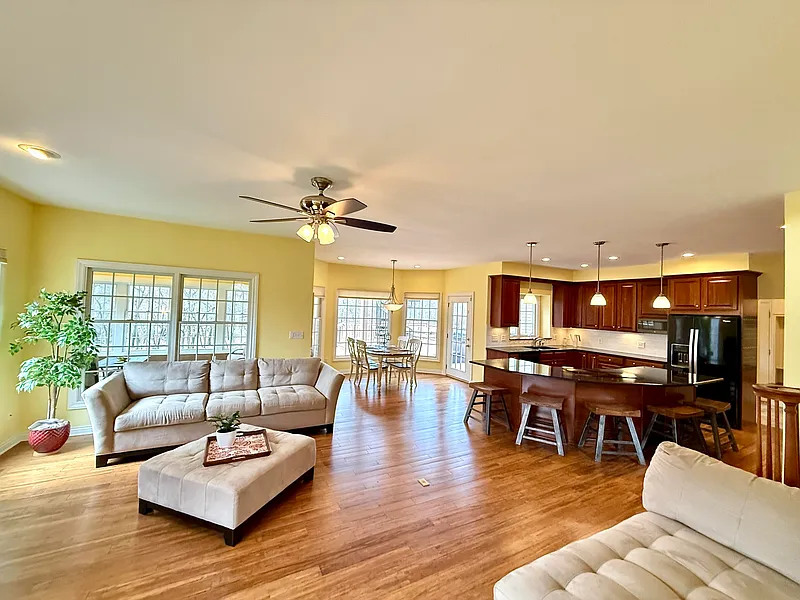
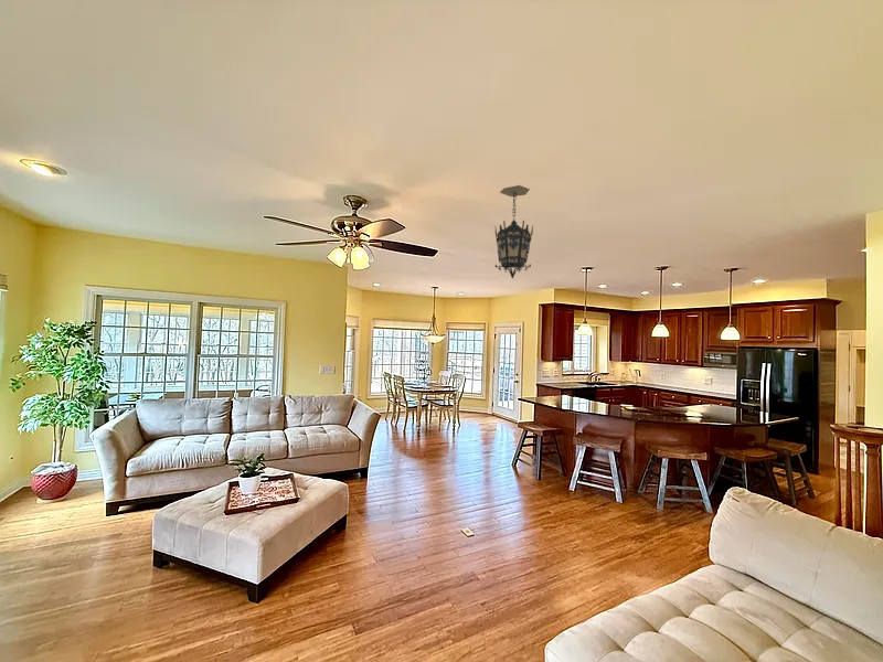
+ hanging lantern (513, 234)
